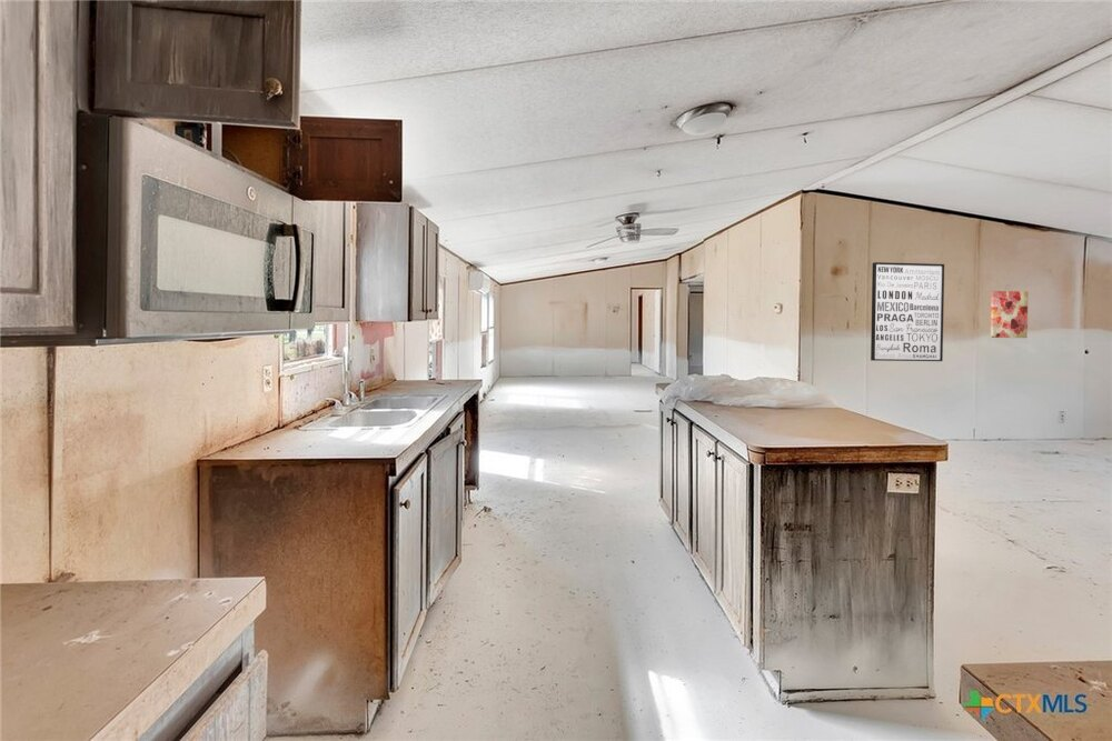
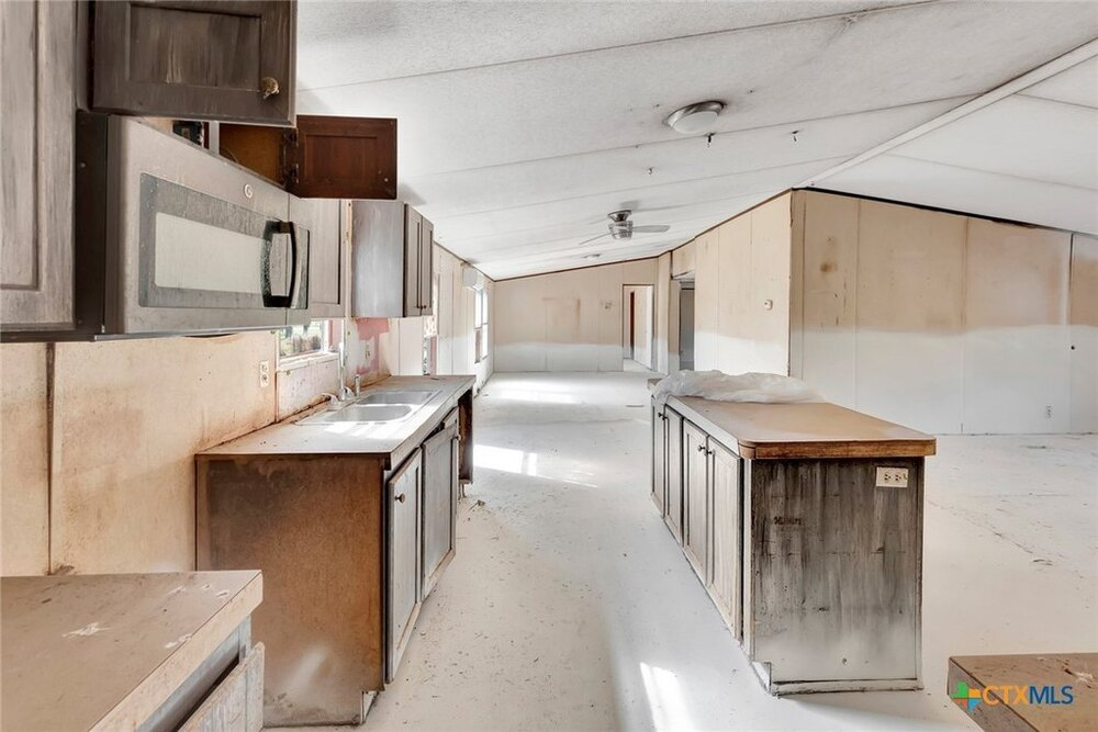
- wall art (907, 312)
- wall art (1009, 314)
